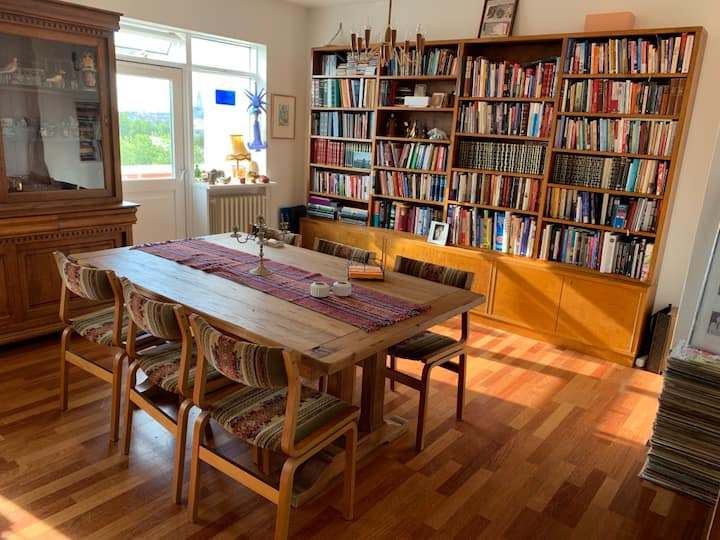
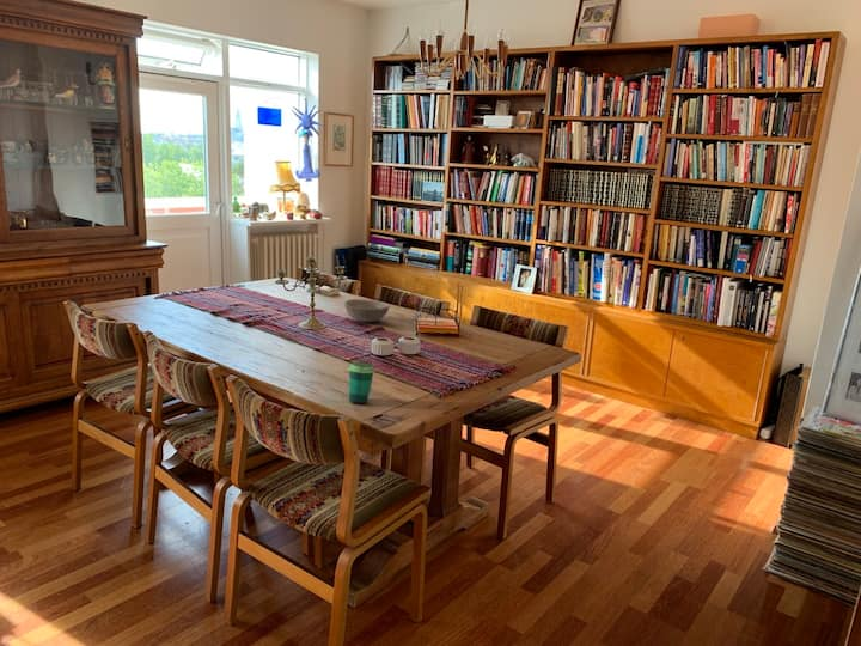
+ bowl (366, 311)
+ cup (361, 382)
